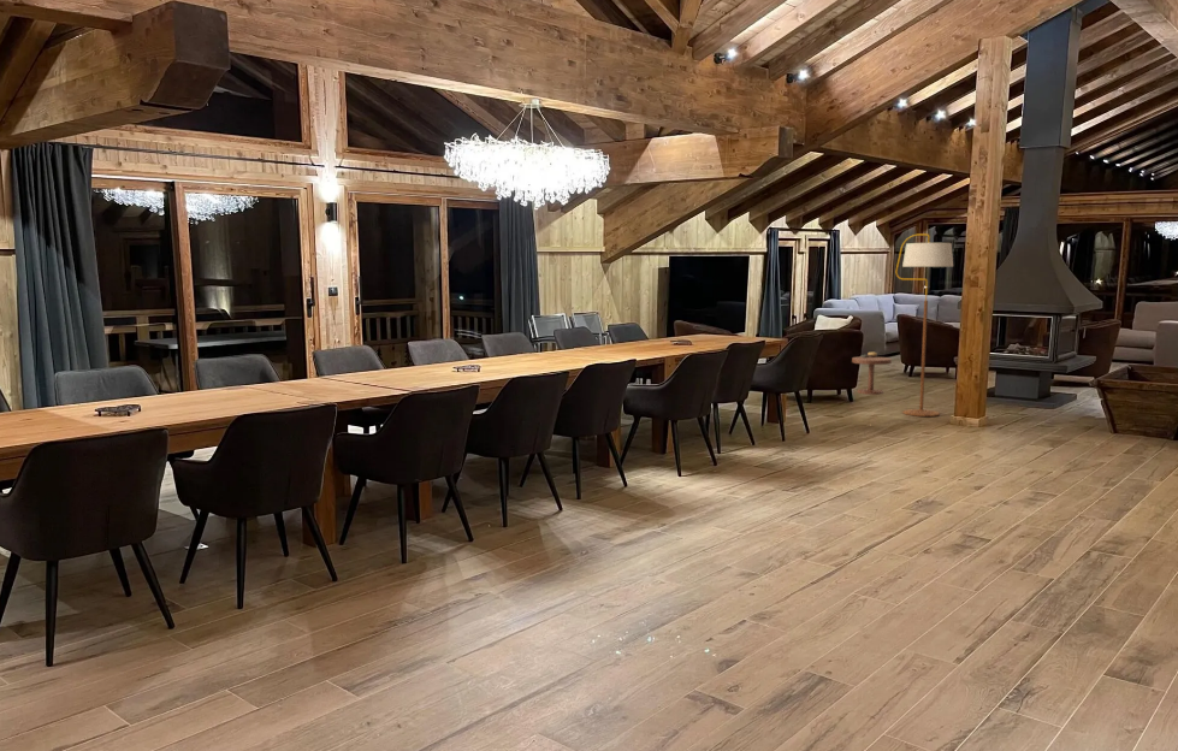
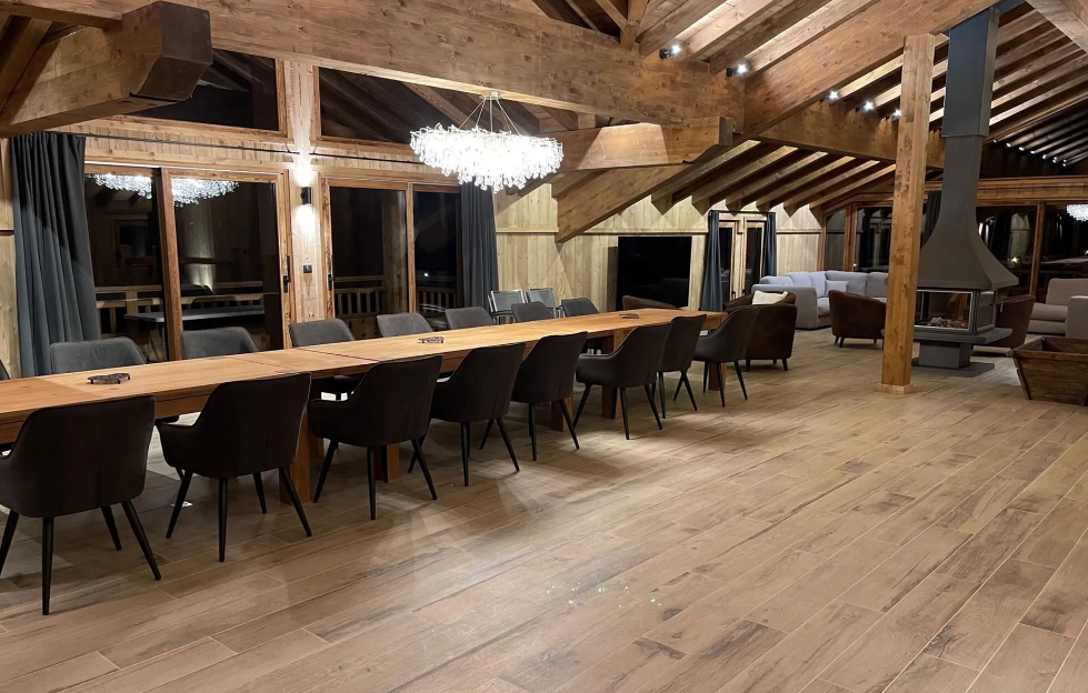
- side table (870, 389)
- floor lamp (923, 324)
